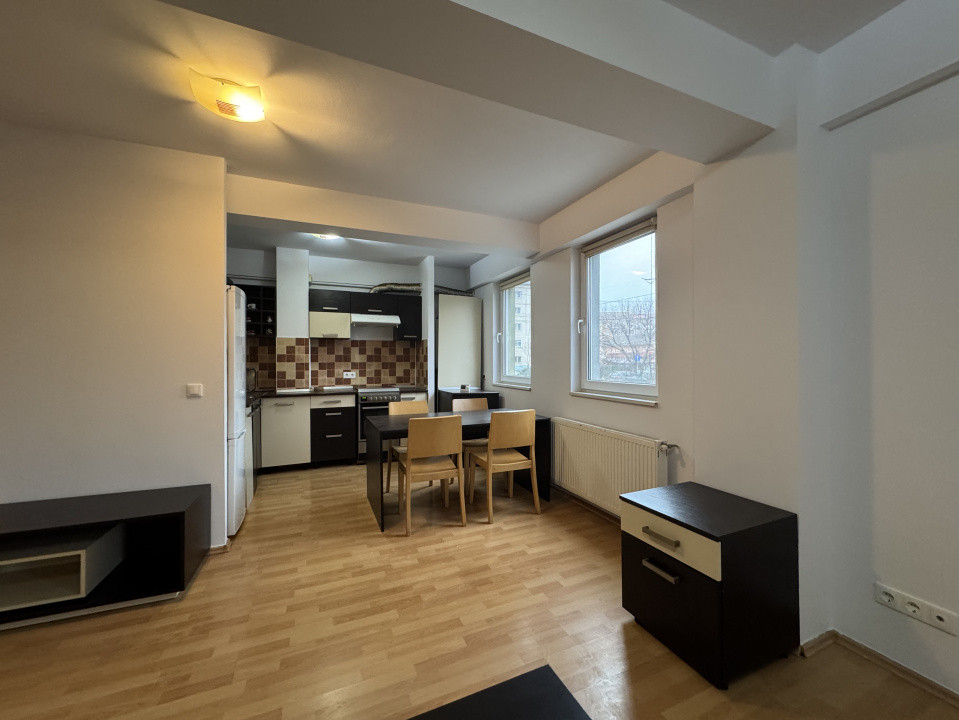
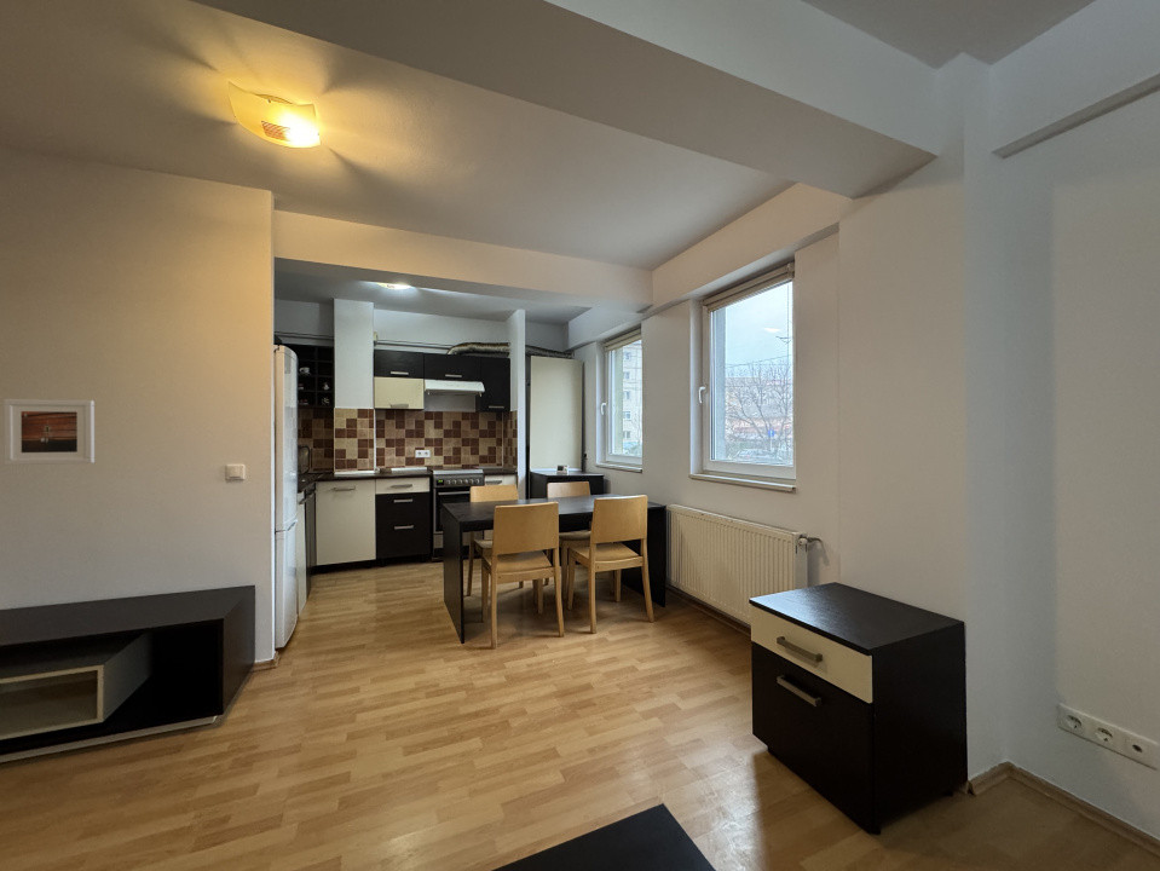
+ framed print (50, 432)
